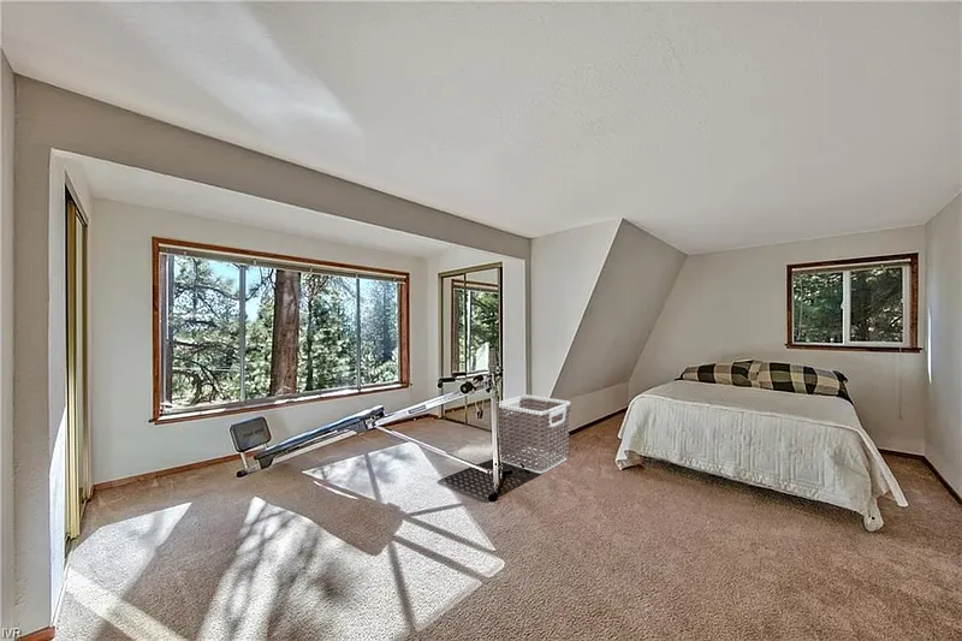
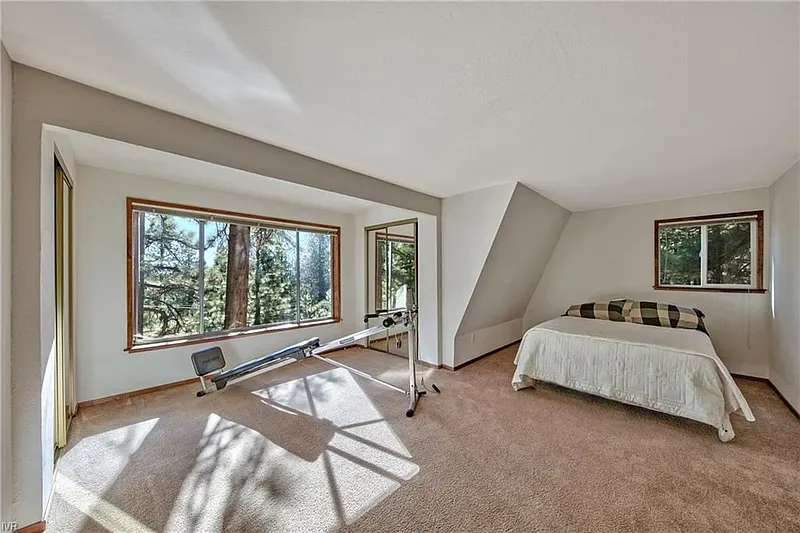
- clothes hamper (533, 431)
